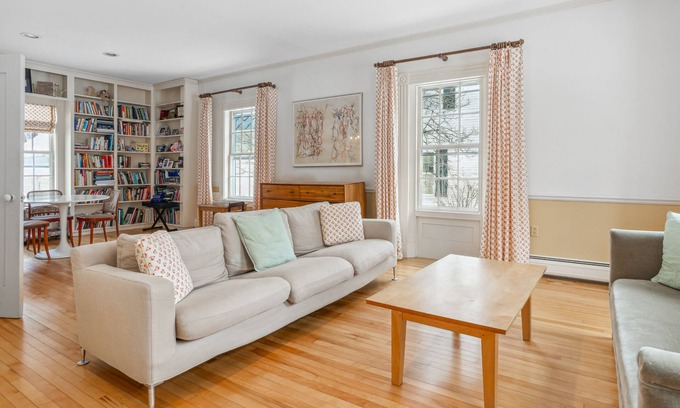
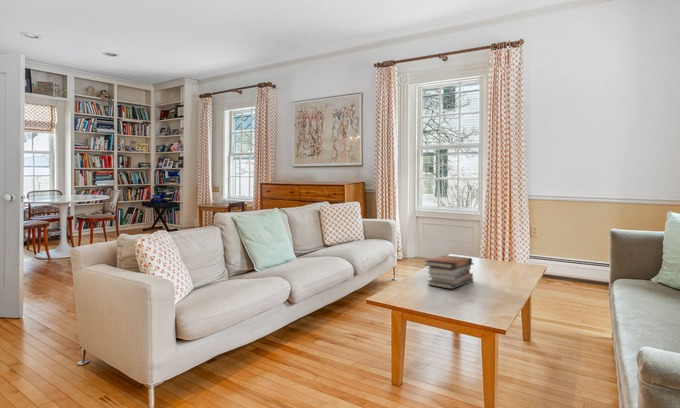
+ book stack (449, 271)
